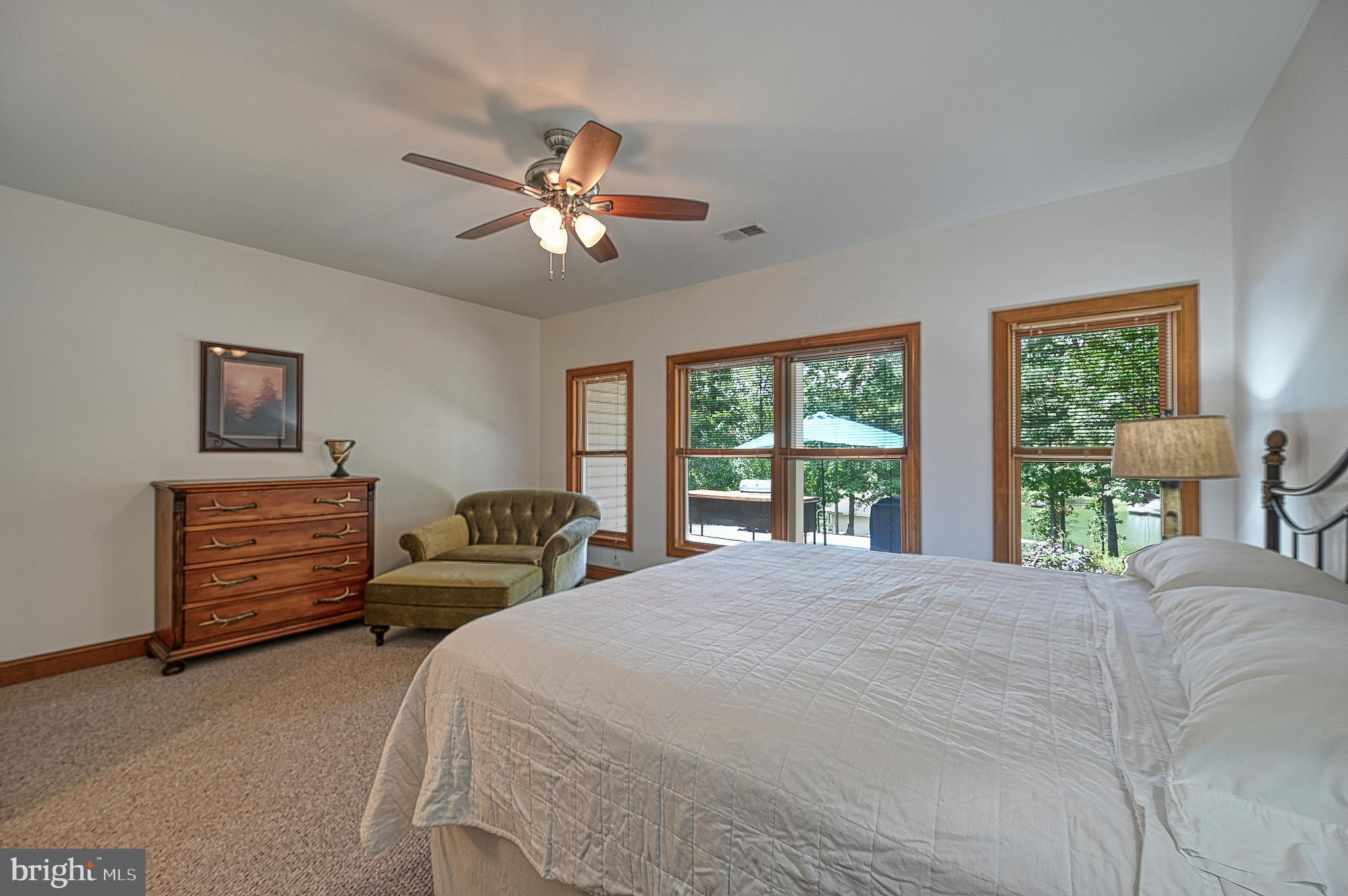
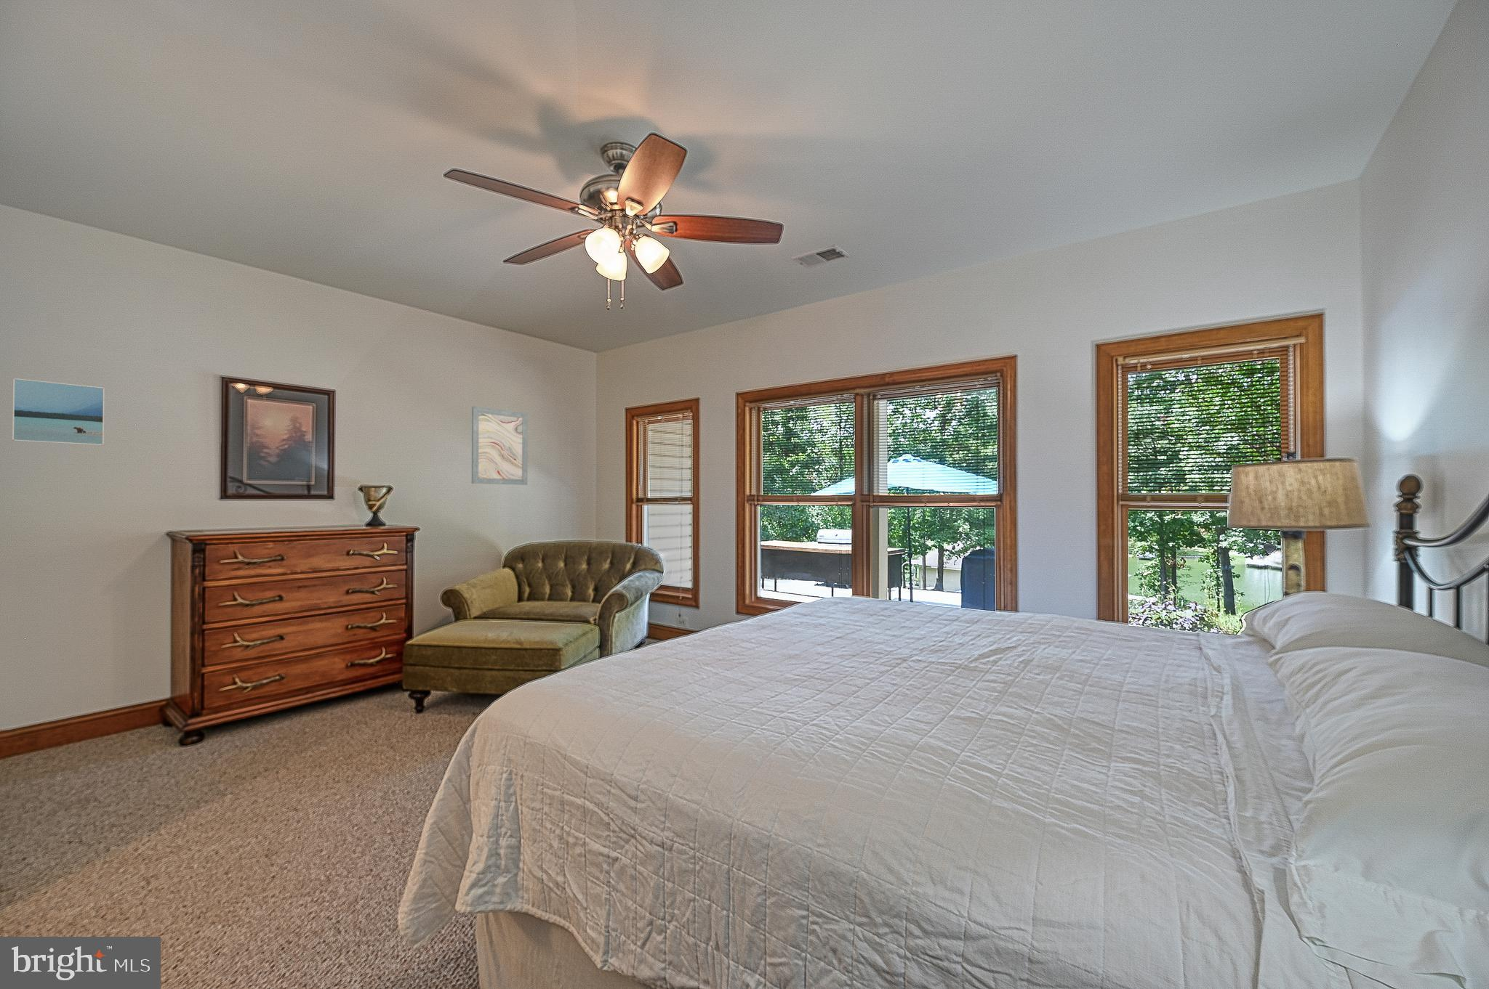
+ wall art (500, 447)
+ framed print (60, 413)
